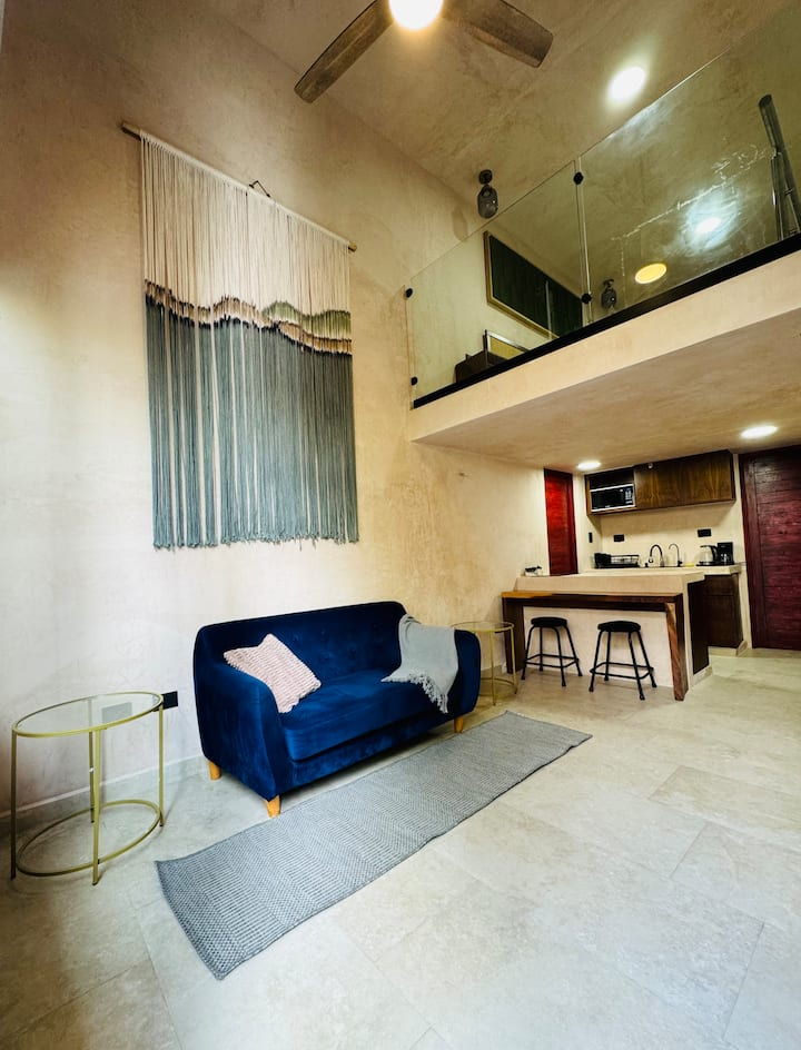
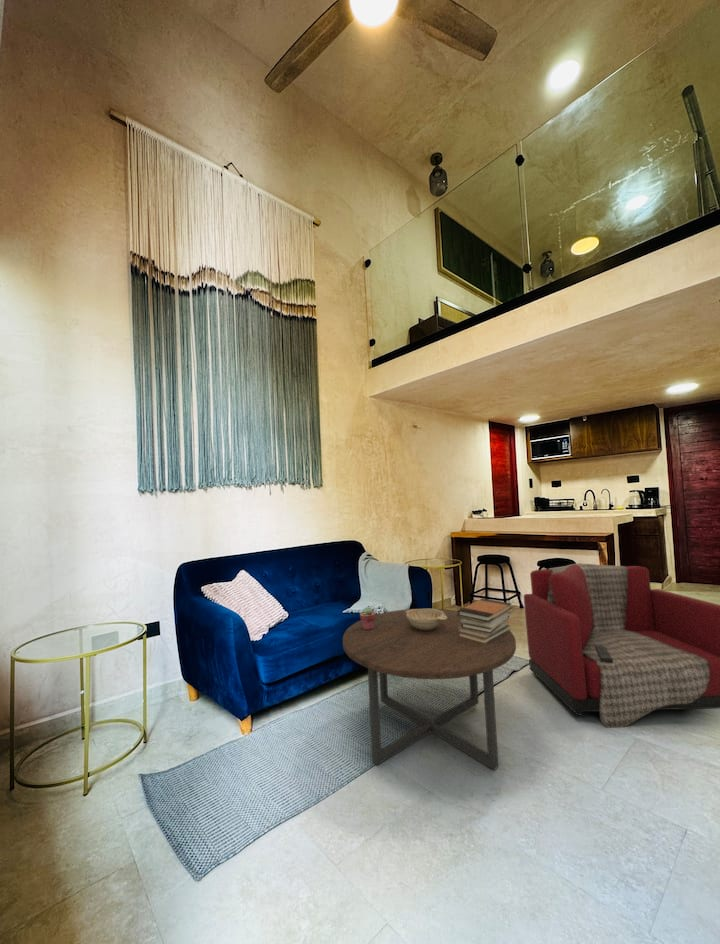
+ decorative bowl (425, 620)
+ potted succulent (367, 617)
+ armchair (620, 630)
+ coffee table (428, 678)
+ book stack (485, 619)
